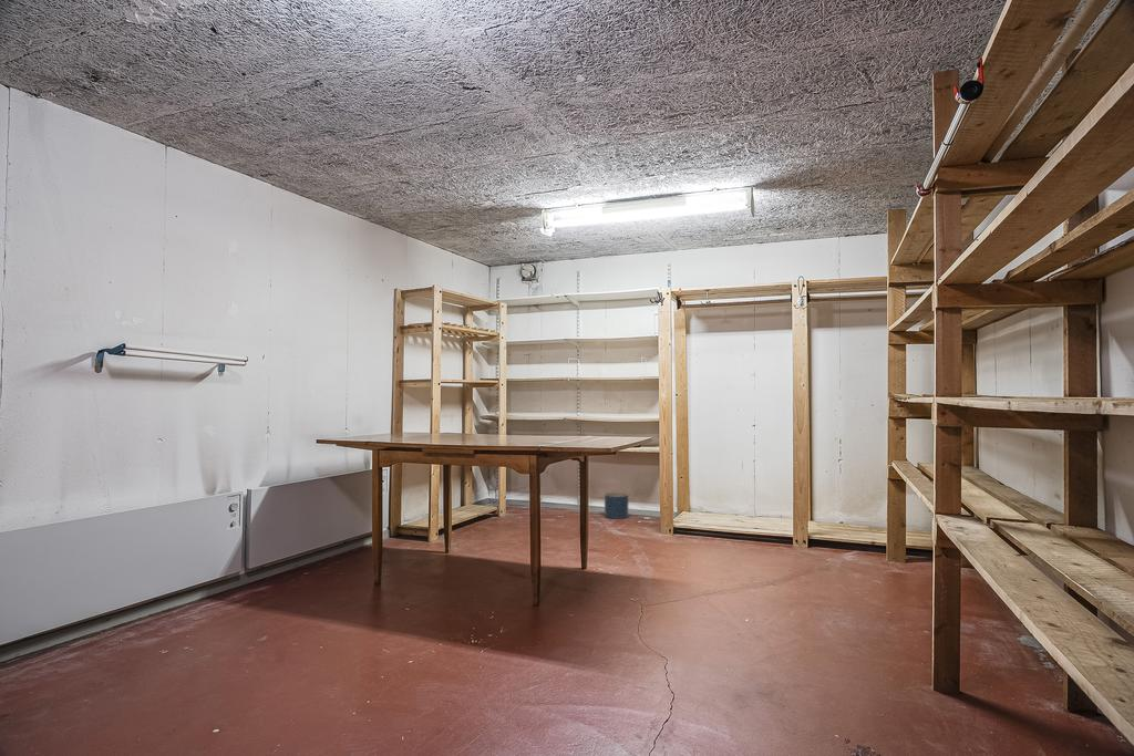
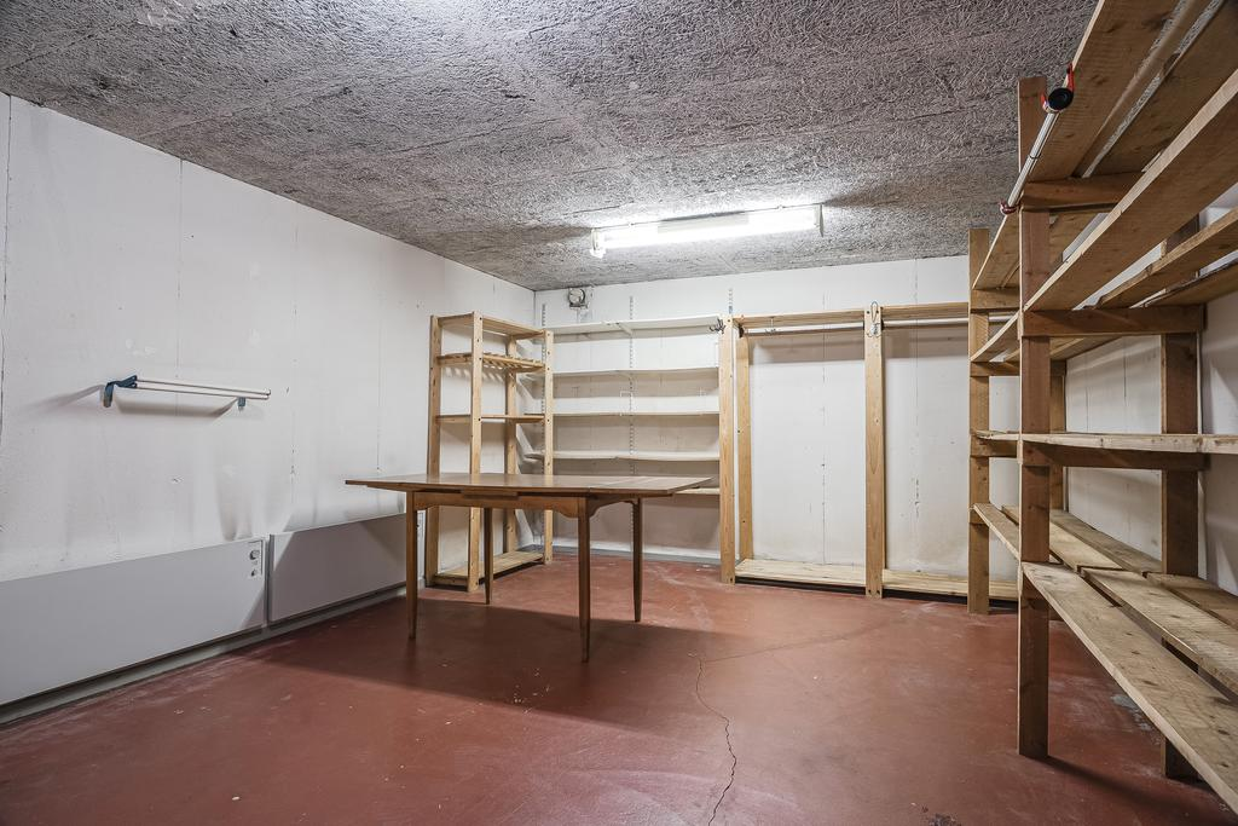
- planter (616, 505)
